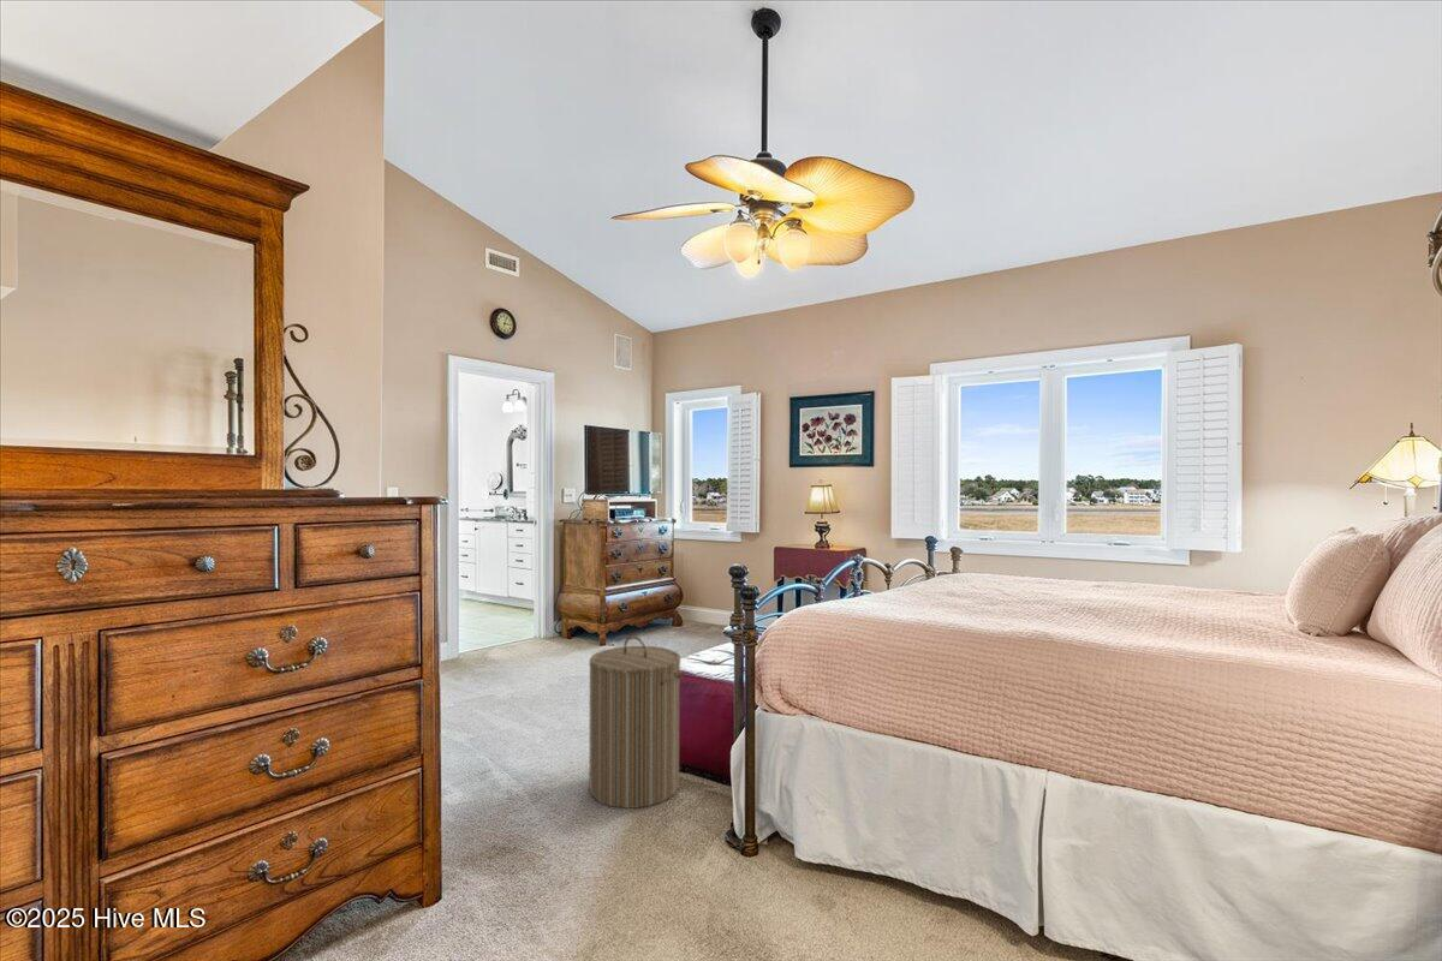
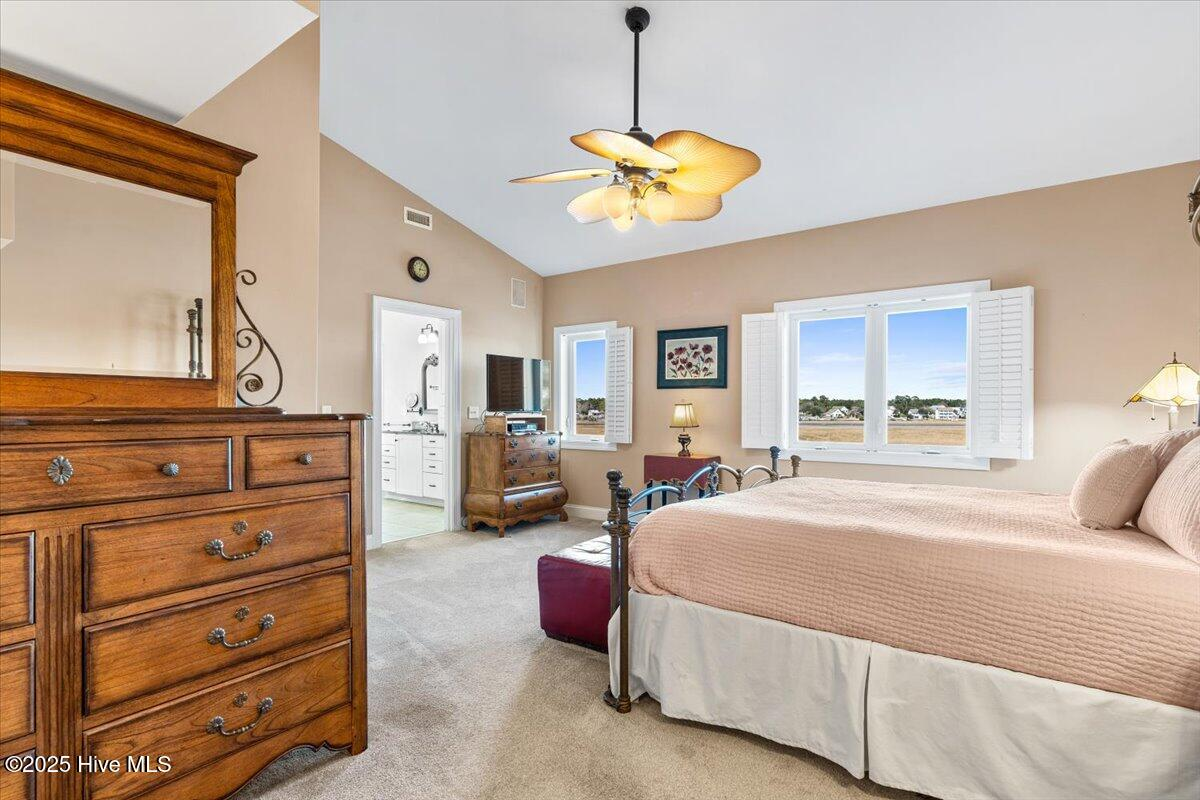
- laundry hamper (634, 711)
